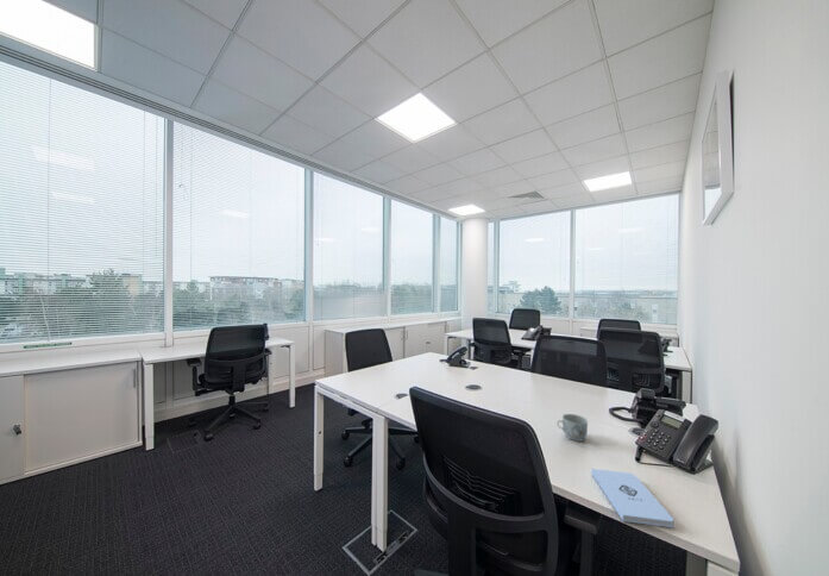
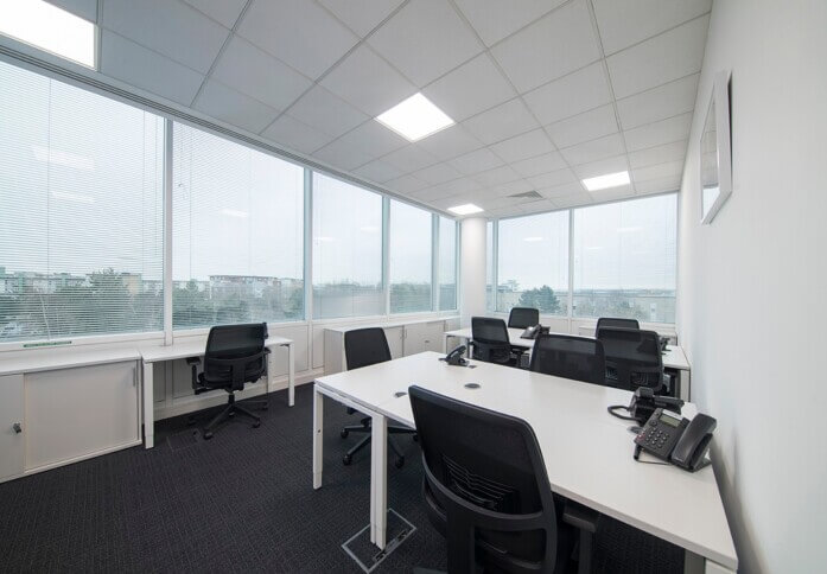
- mug (571, 427)
- notepad (628, 494)
